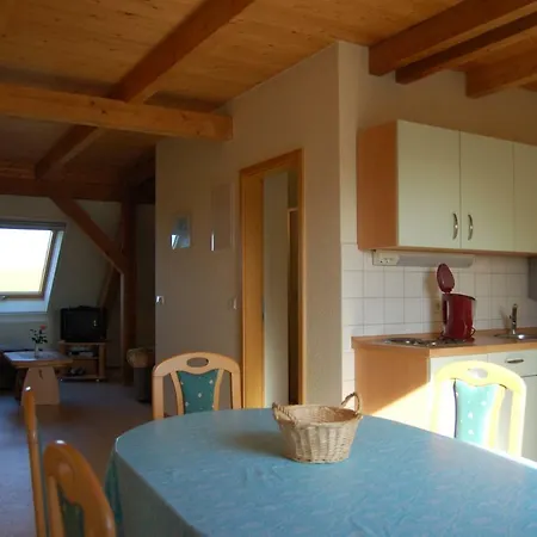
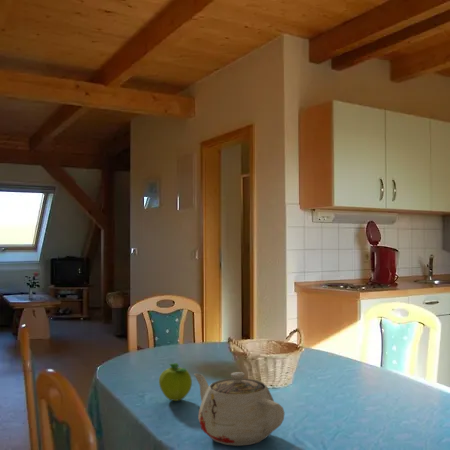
+ fruit (175, 382)
+ teapot (235, 403)
